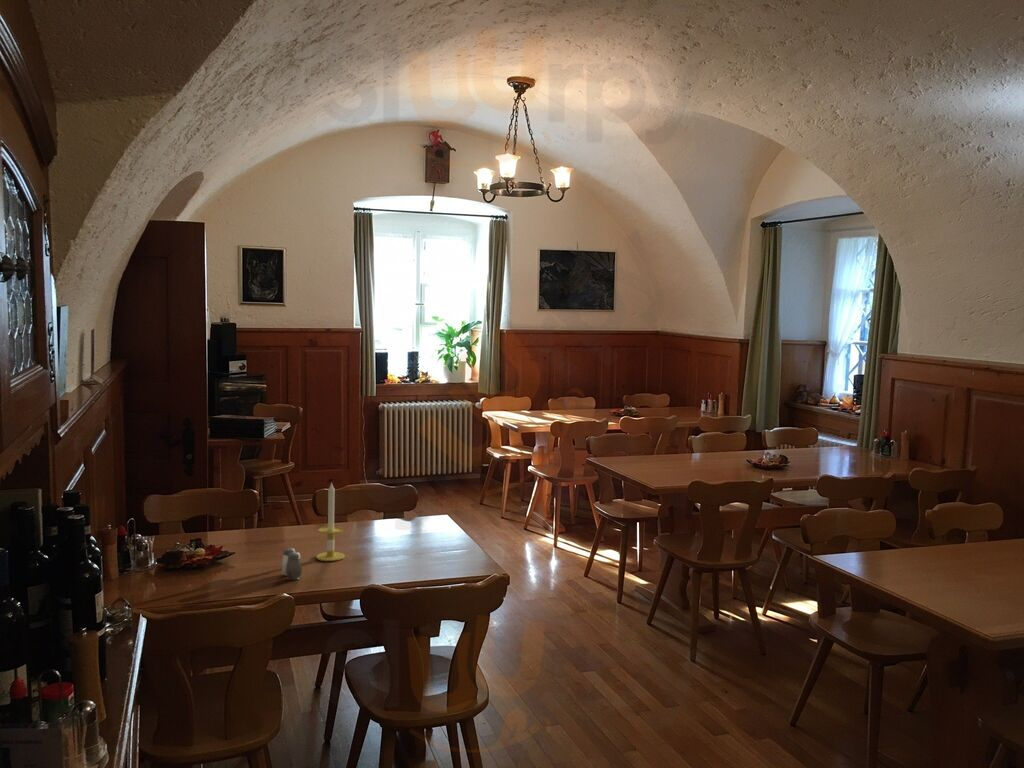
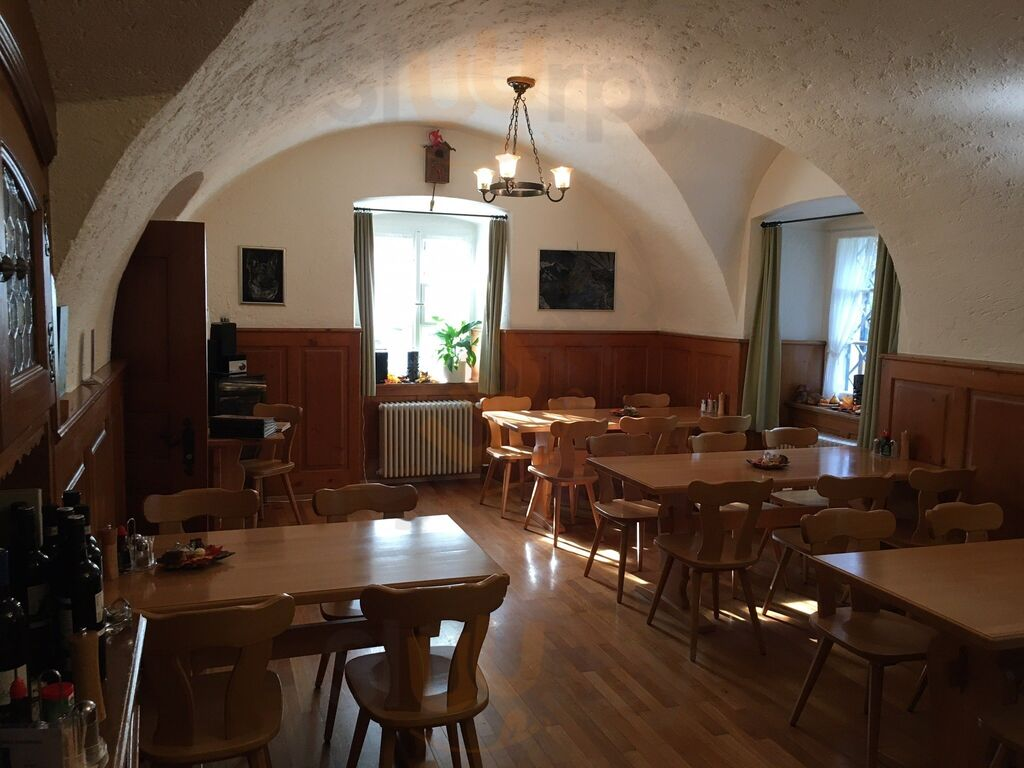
- salt and pepper shaker (291, 563)
- candle (331, 519)
